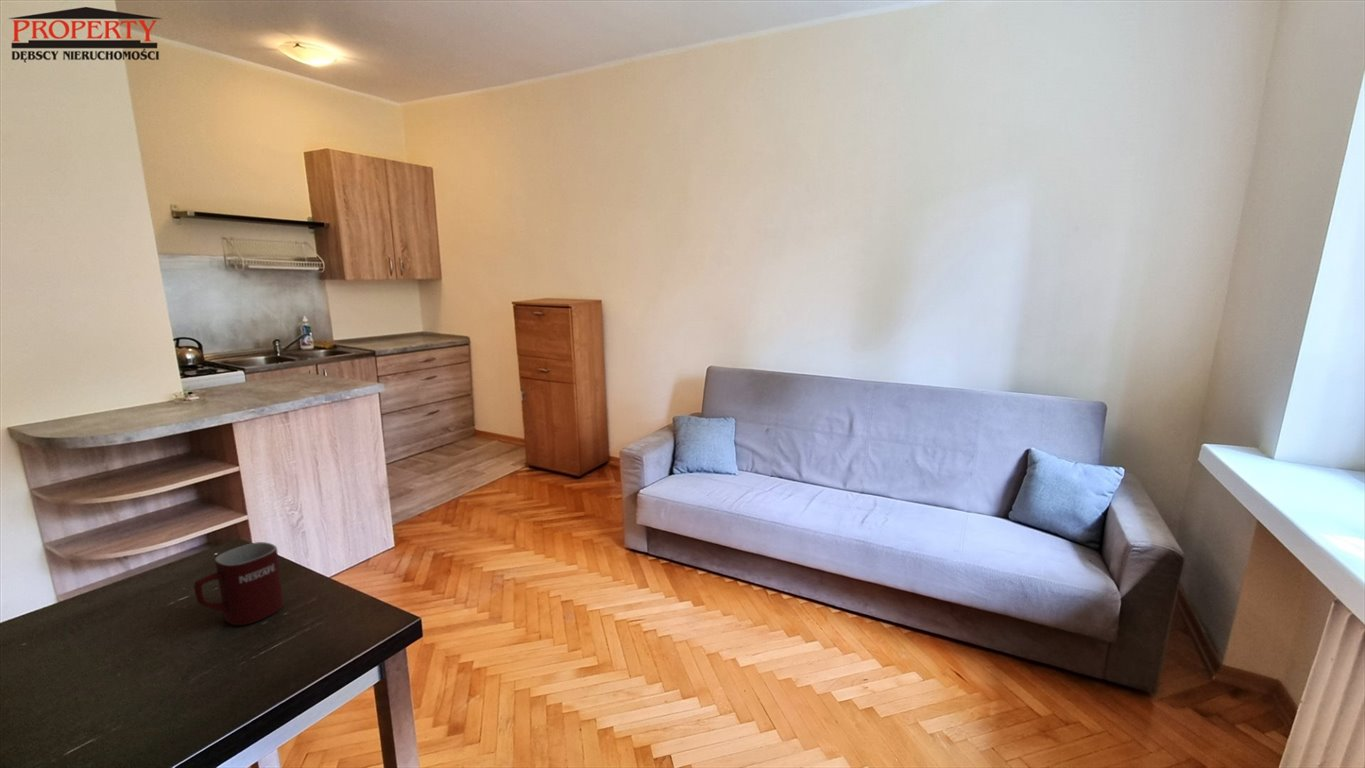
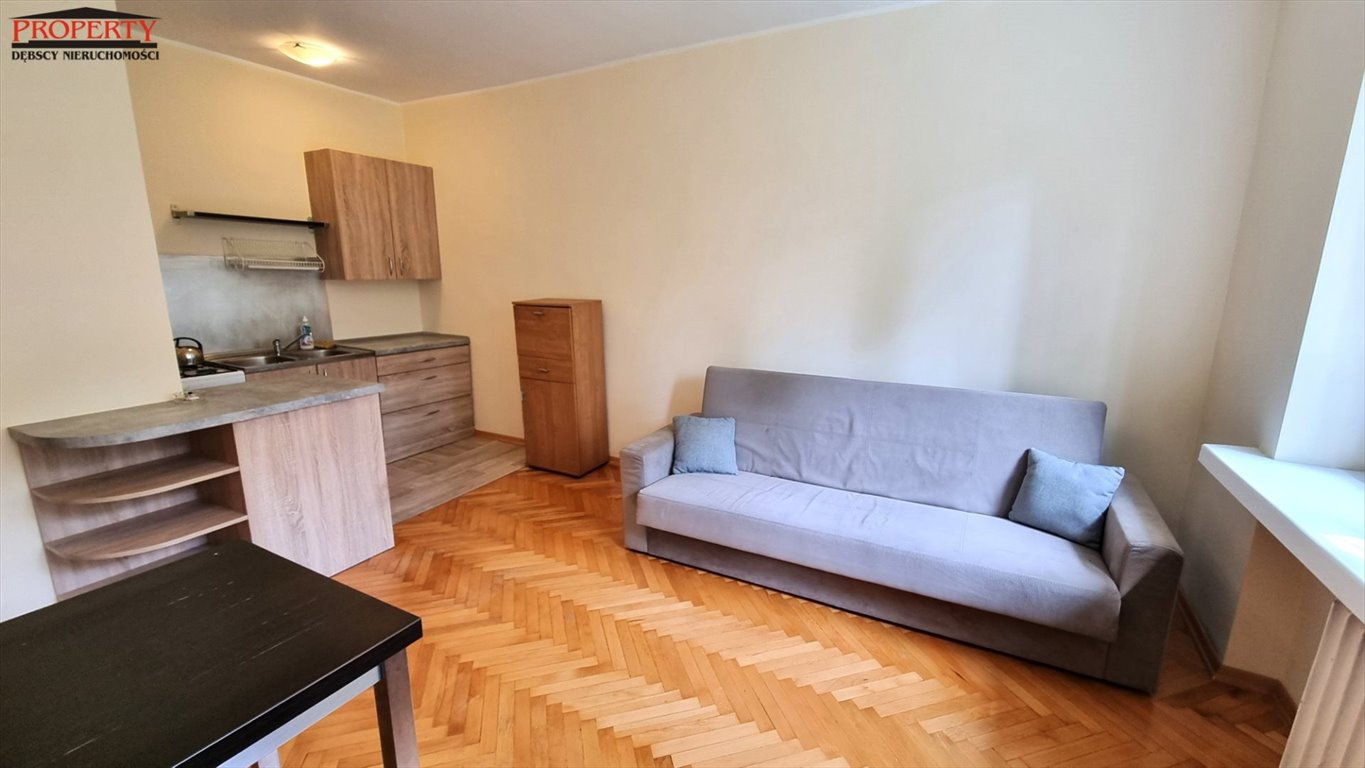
- mug (238, 587)
